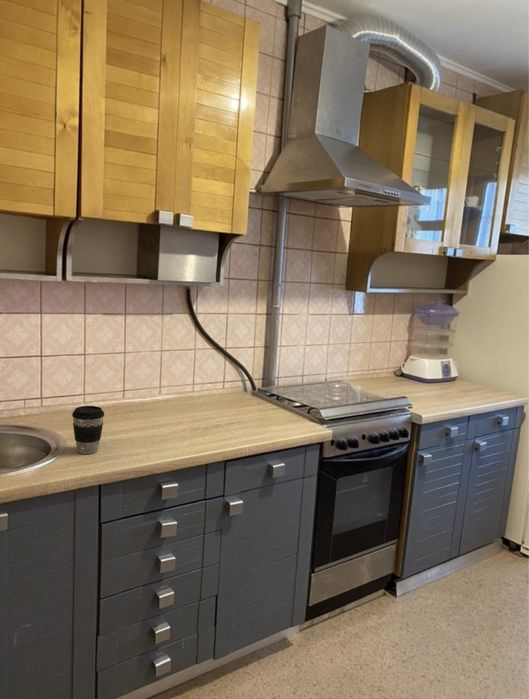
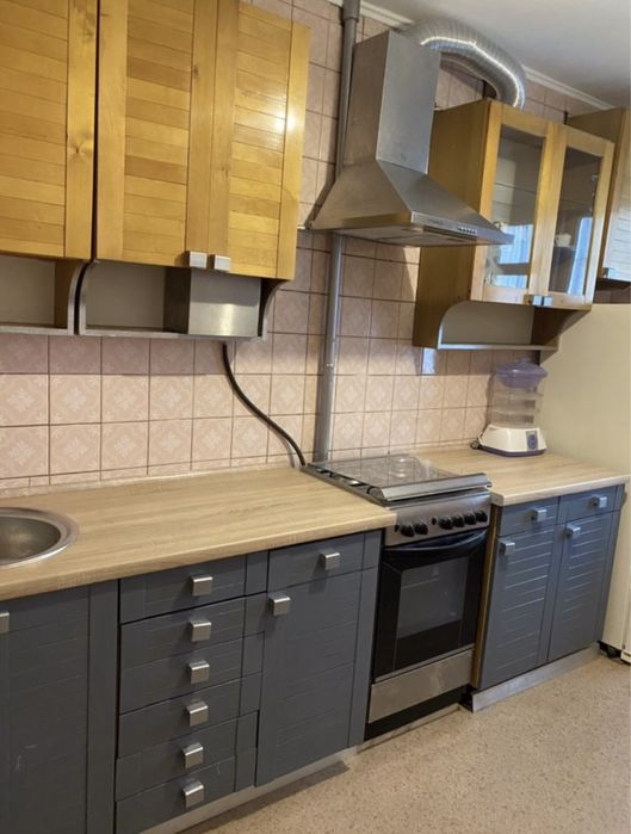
- coffee cup (87, 430)
